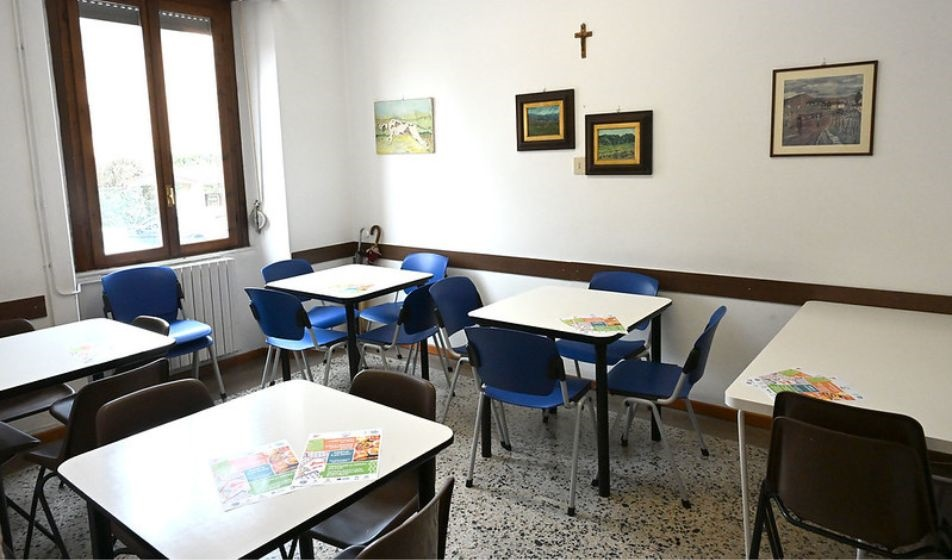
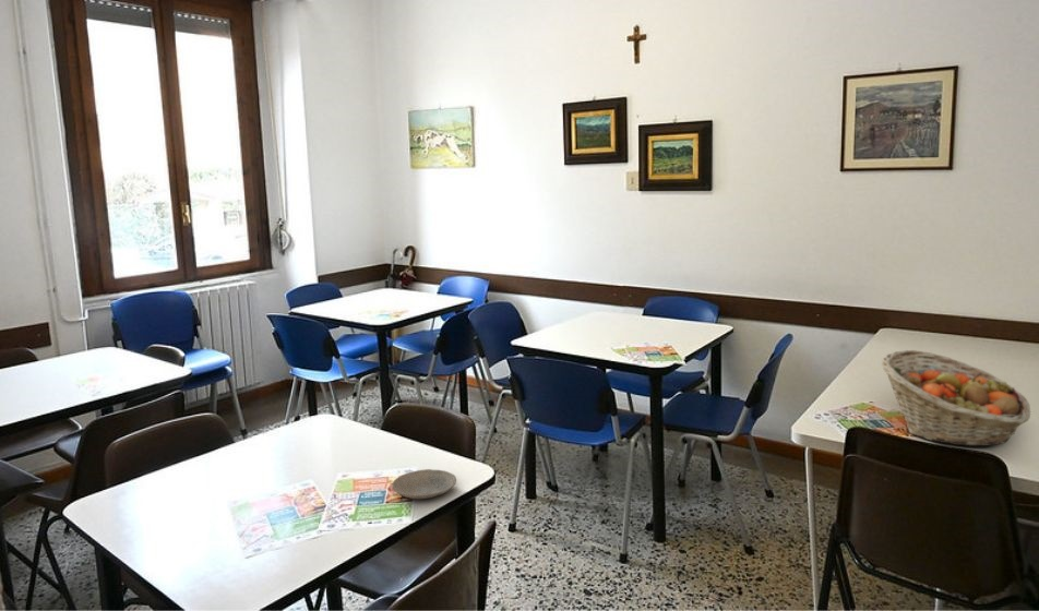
+ fruit basket (953, 395)
+ plate (425, 486)
